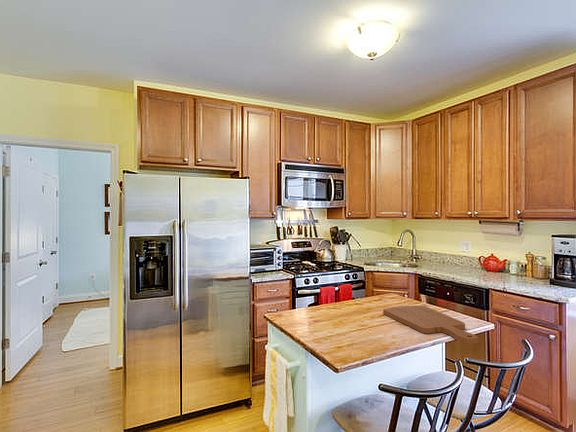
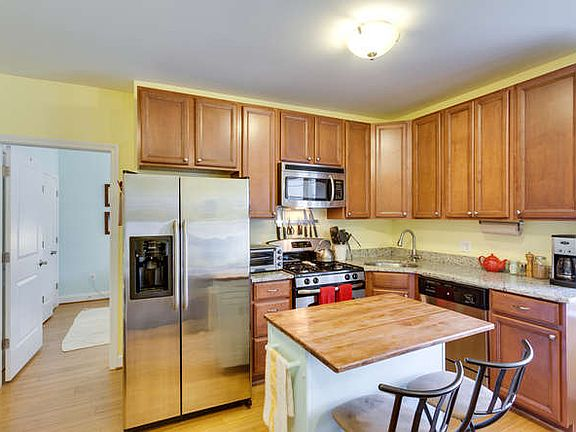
- cutting board (426, 319)
